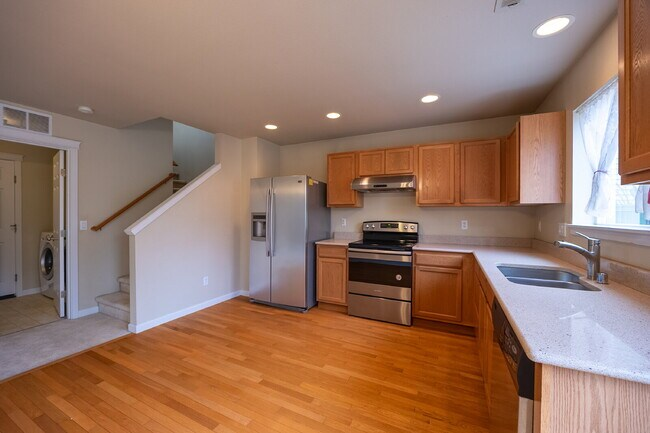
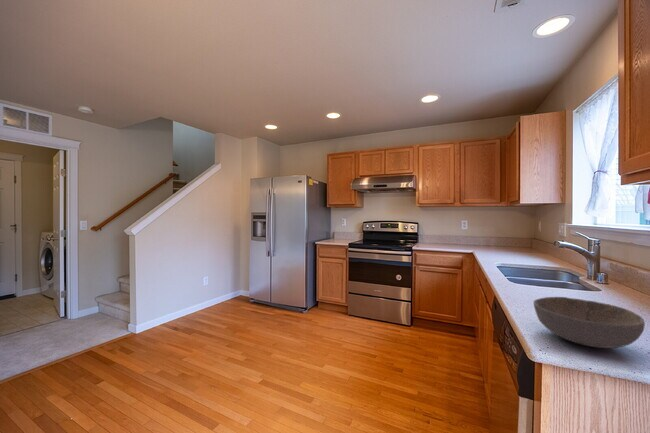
+ bowl (583, 324)
